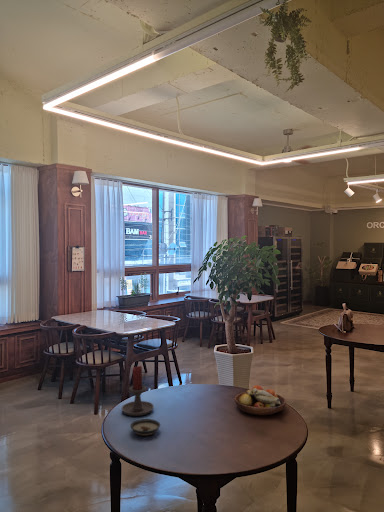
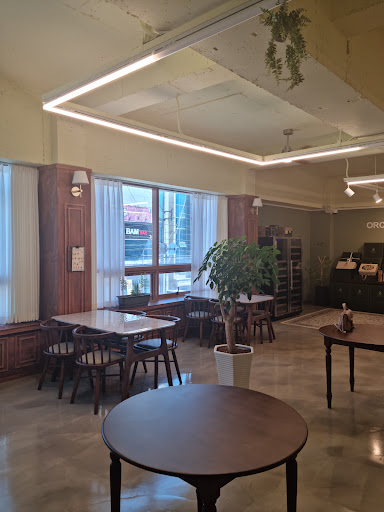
- candle holder (137, 387)
- saucer (145, 428)
- fruit bowl (260, 397)
